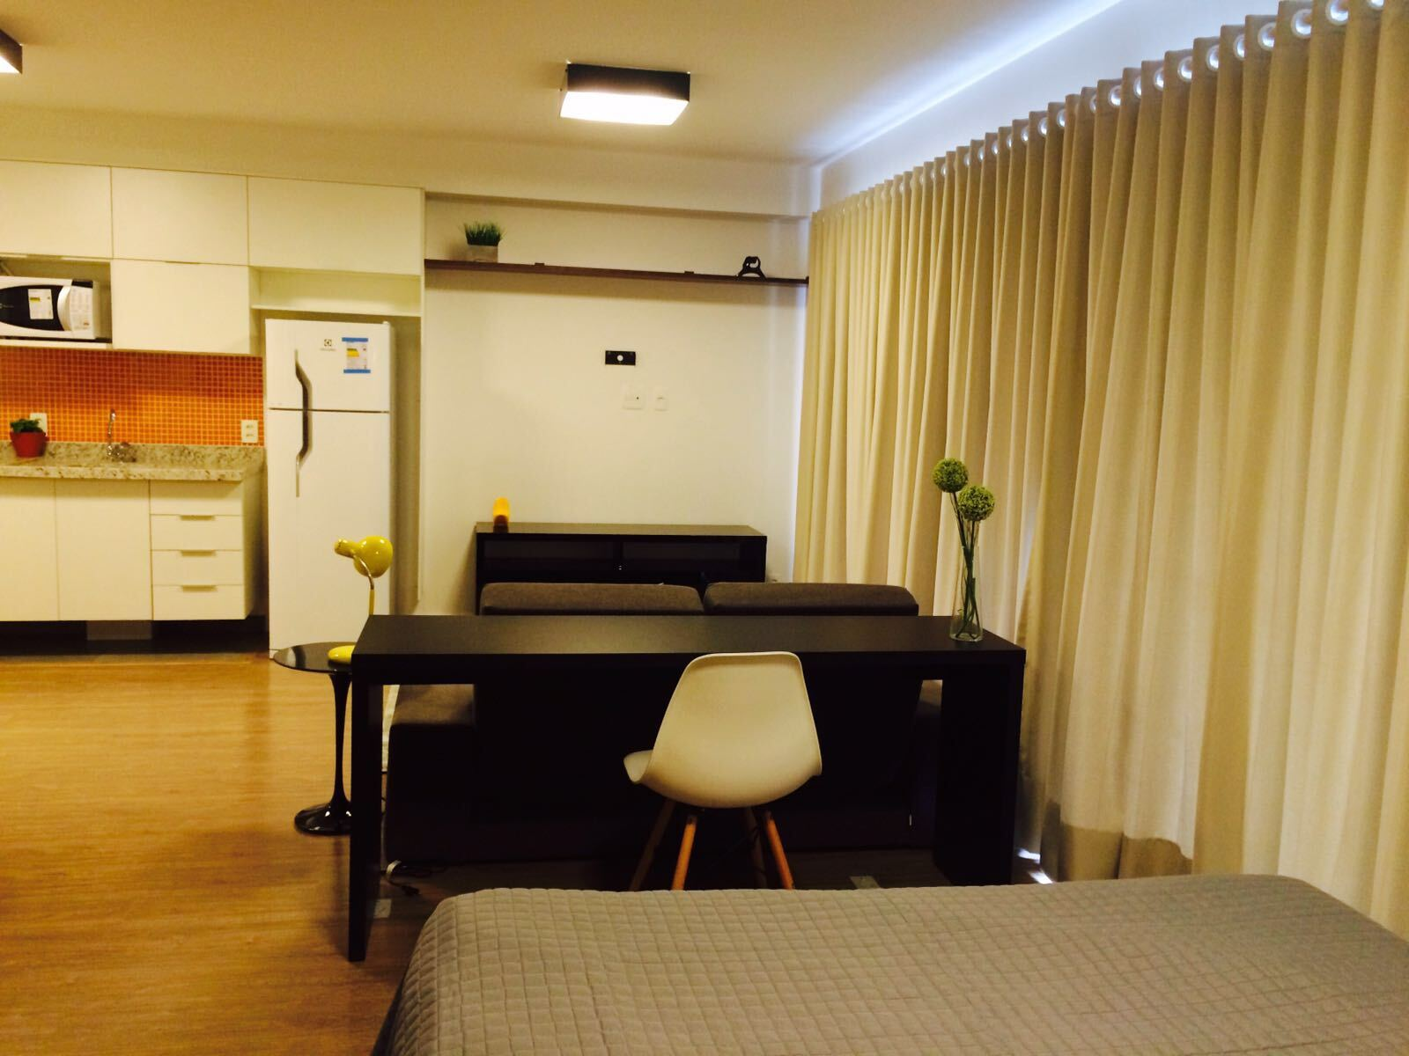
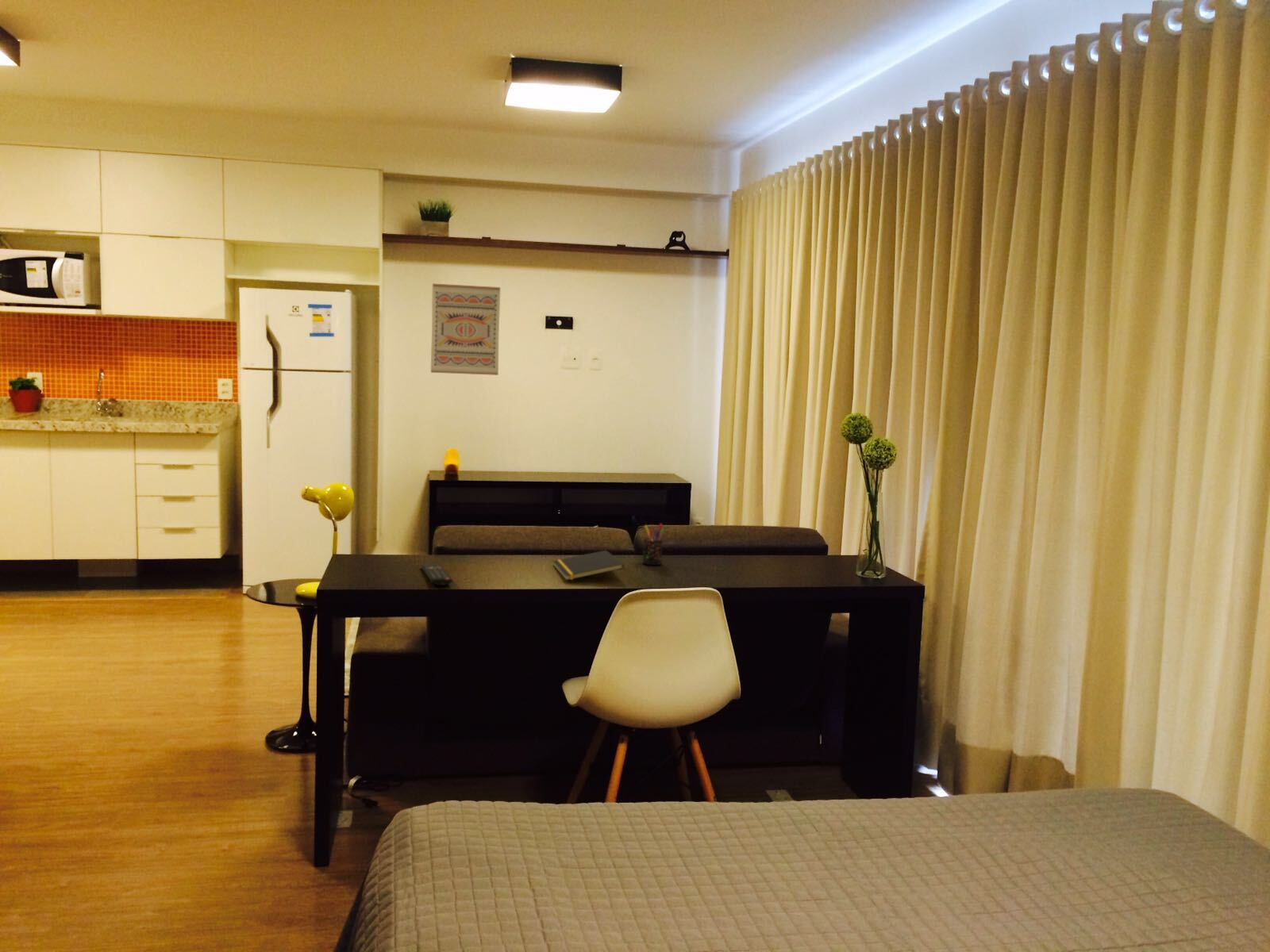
+ wall art (465, 329)
+ remote control (436, 574)
+ notepad (587, 564)
+ pen holder (655, 543)
